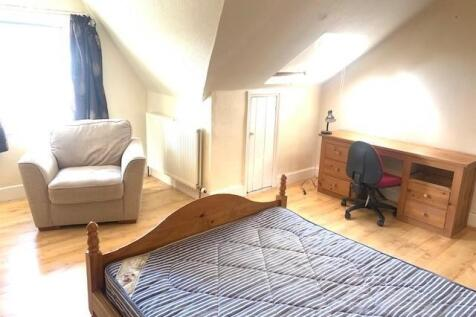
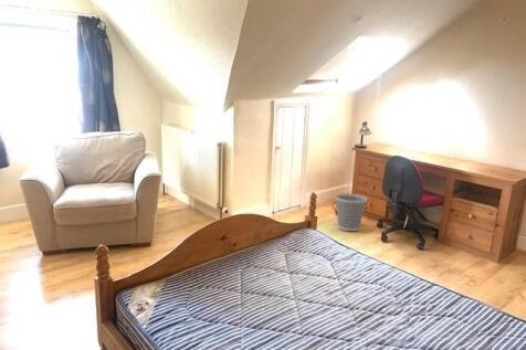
+ wastebasket (349, 212)
